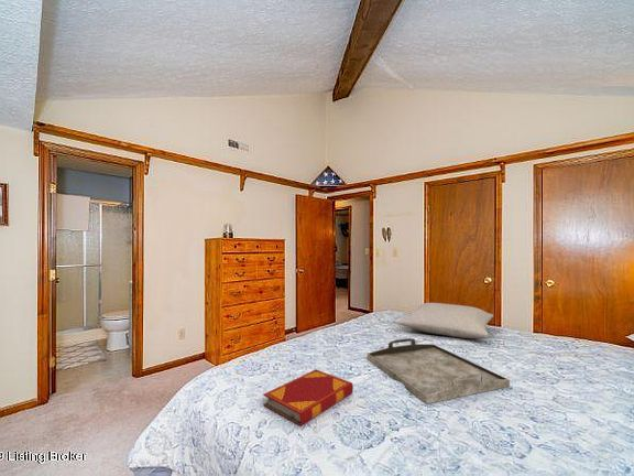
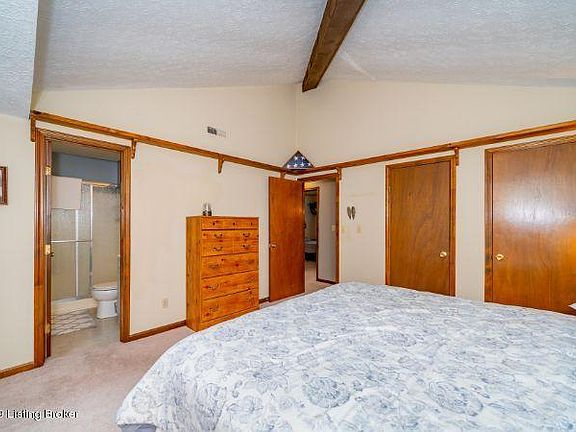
- serving tray (430, 363)
- pillow (447, 318)
- hardback book (309, 393)
